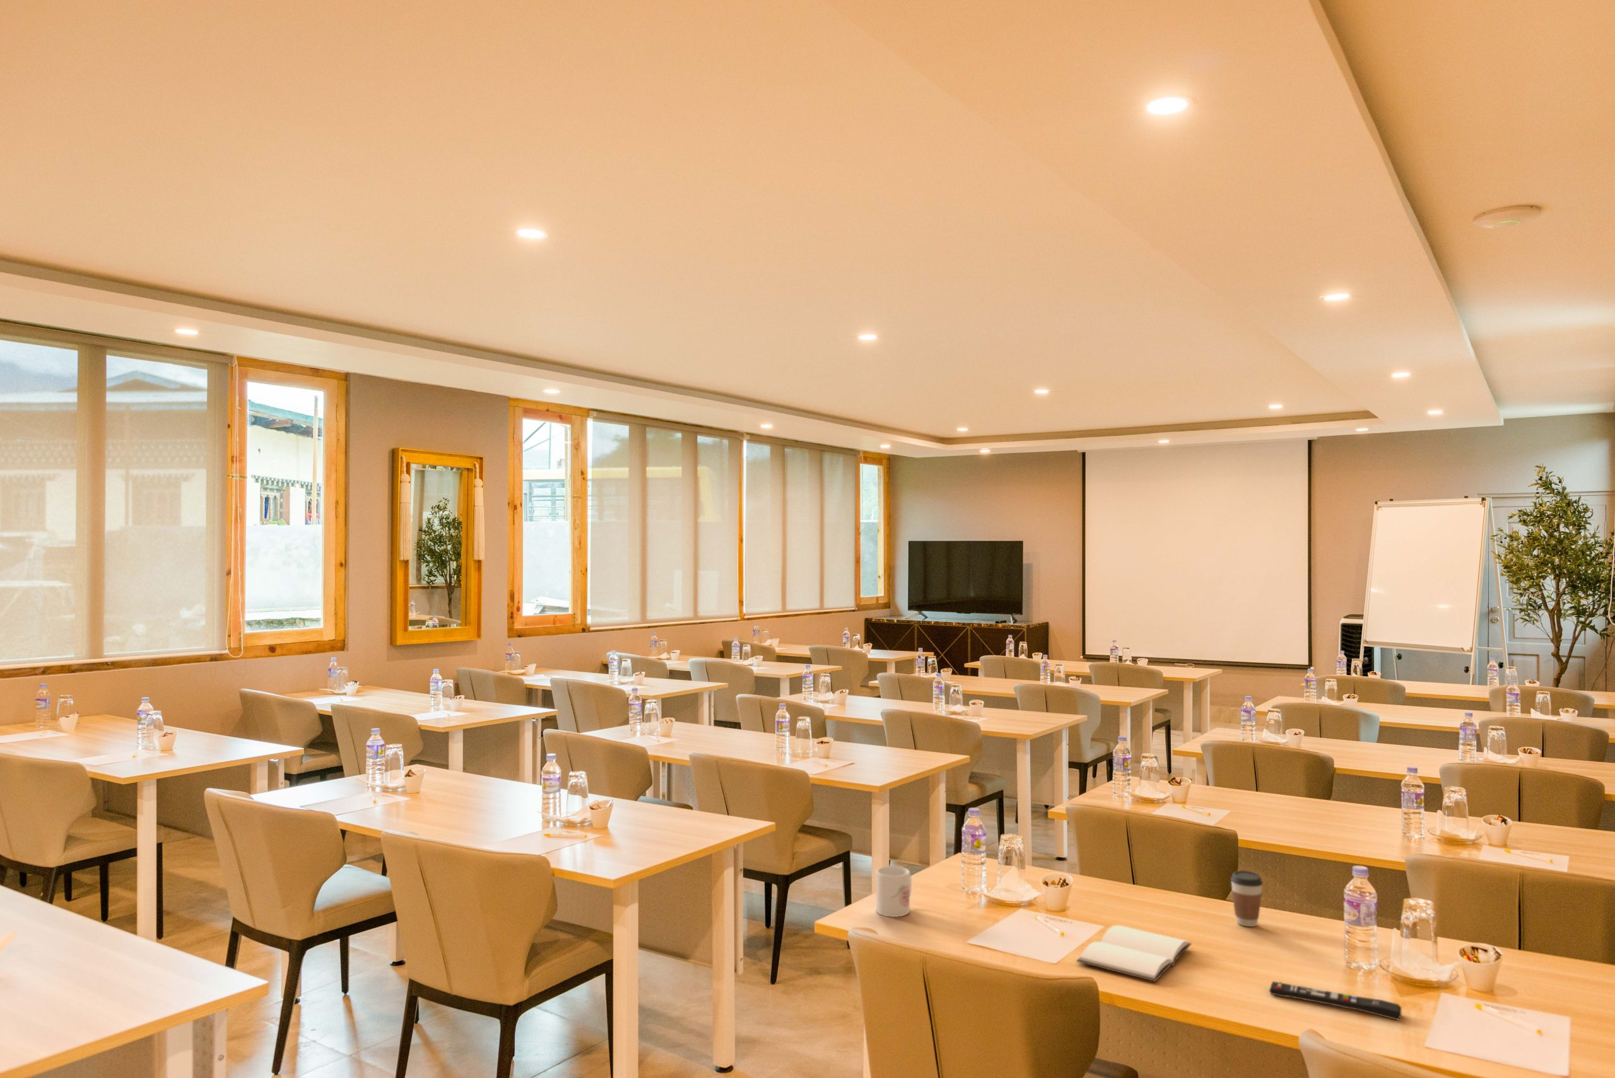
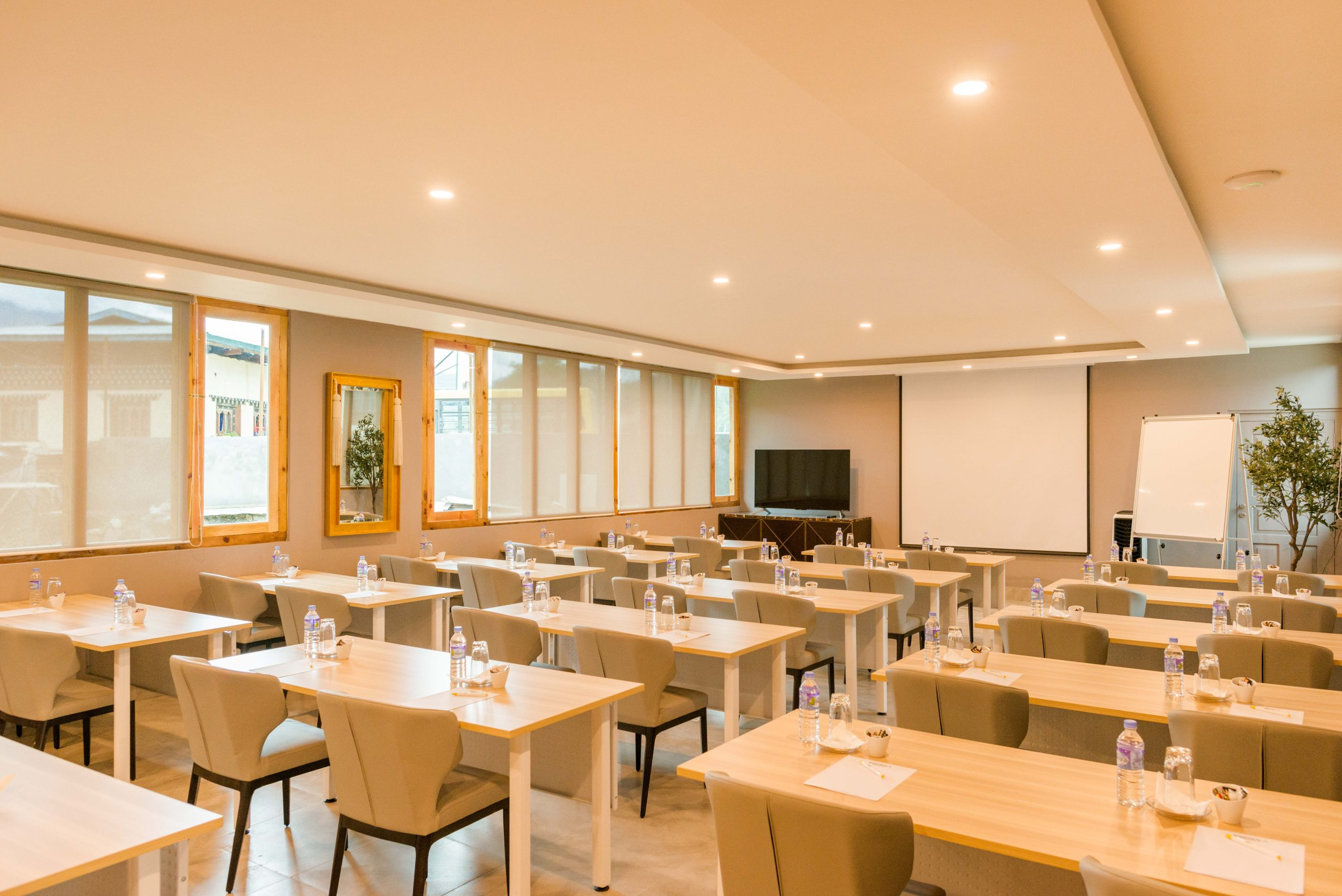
- remote control (1333, 999)
- book (1135, 950)
- coffee cup (1247, 899)
- mug (897, 889)
